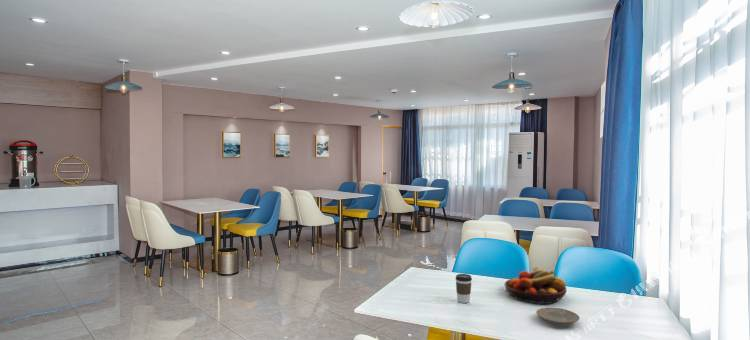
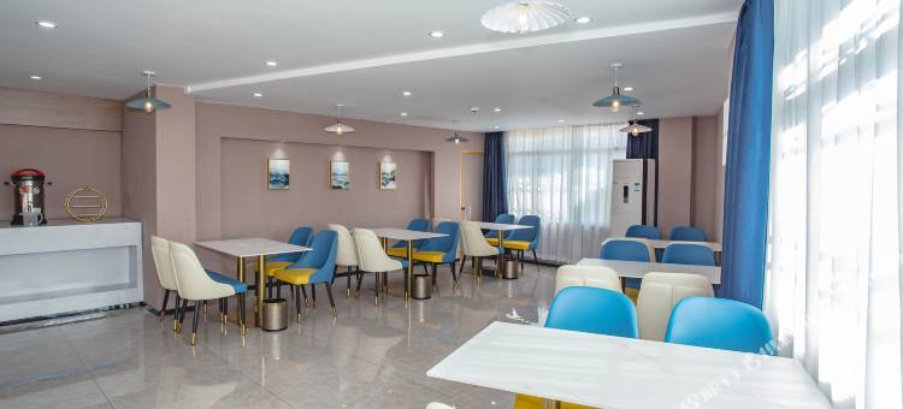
- plate (557, 317)
- fruit bowl (534, 282)
- coffee cup (463, 288)
